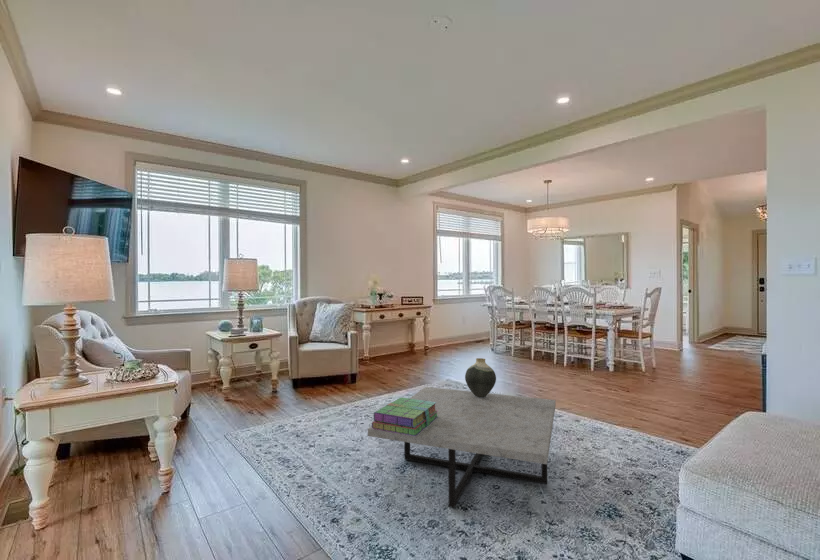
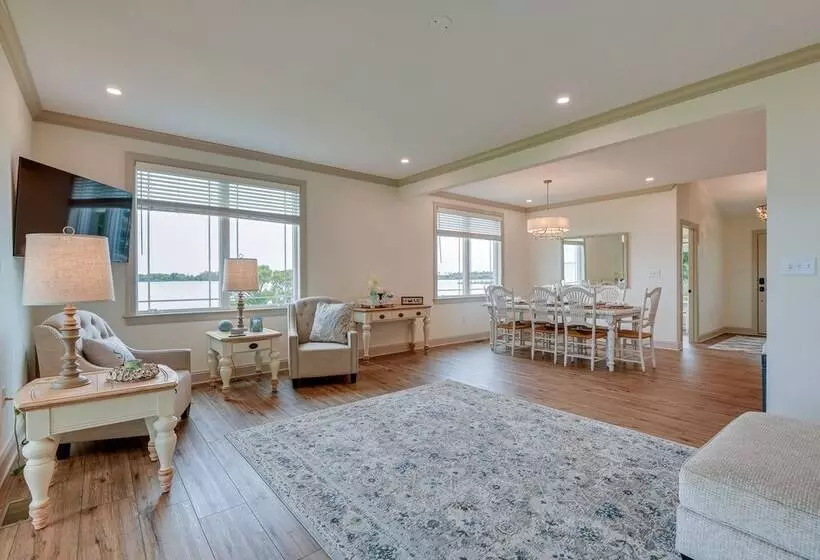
- stack of books (406, 414)
- coffee table (471, 441)
- vase (480, 377)
